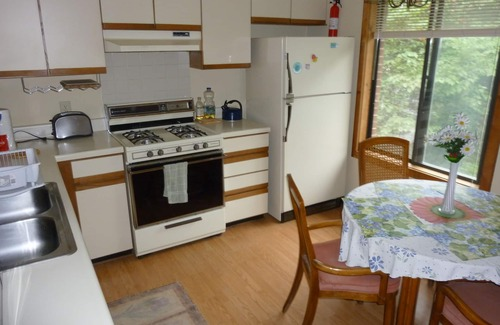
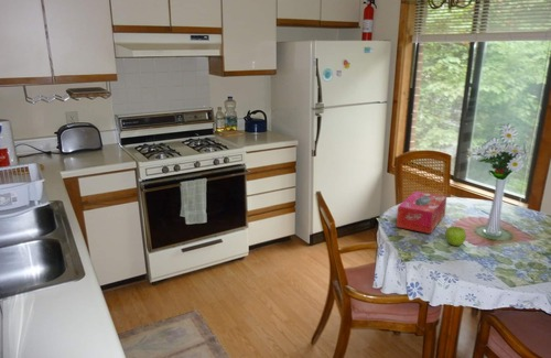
+ fruit (455, 235)
+ tissue box (422, 210)
